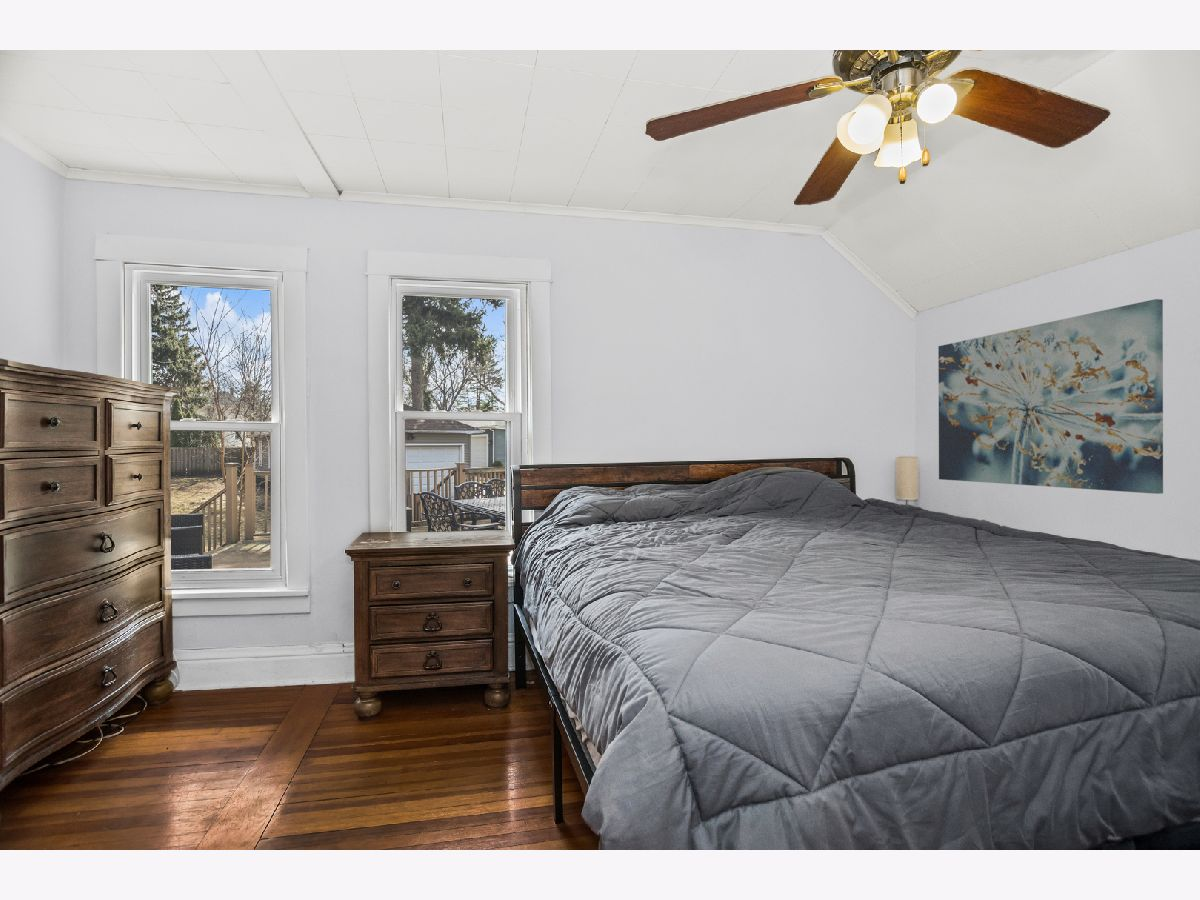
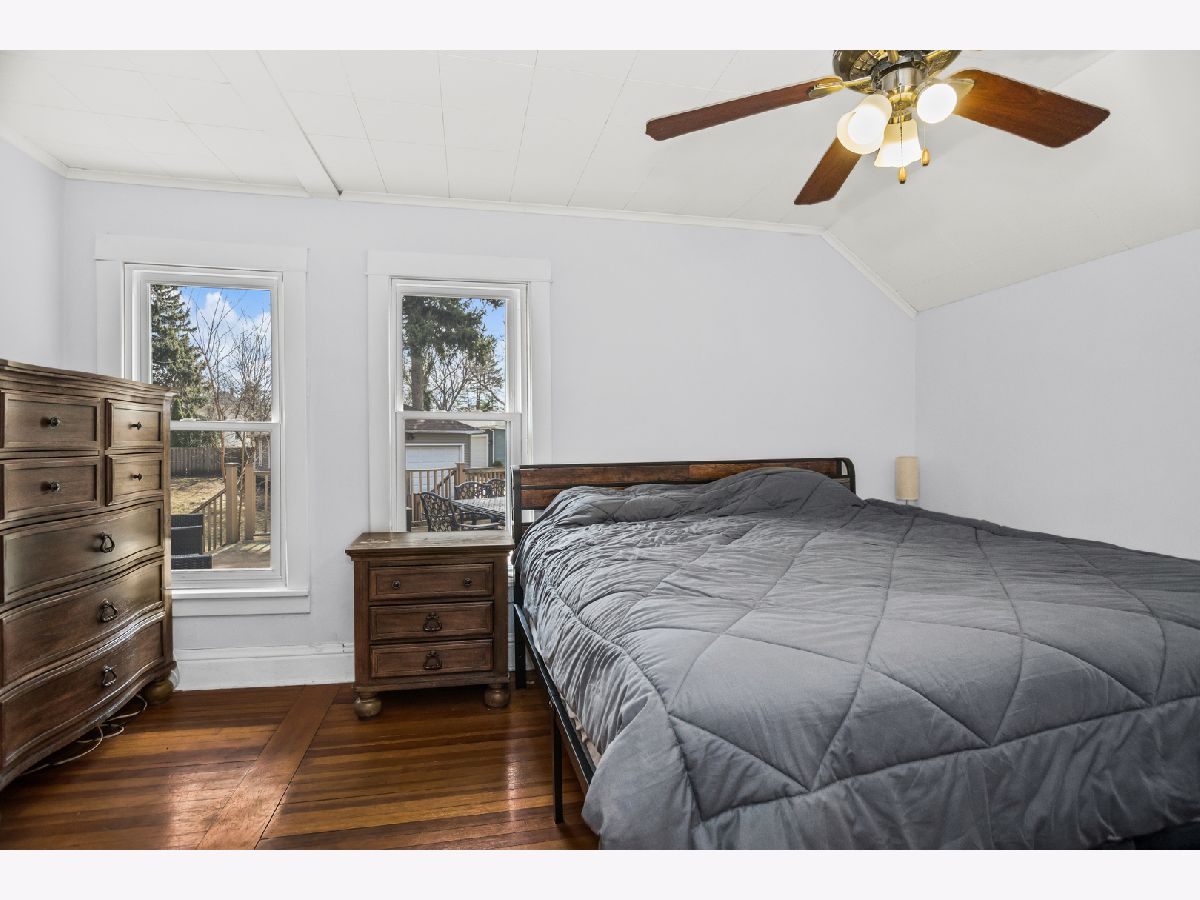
- wall art (1029, 406)
